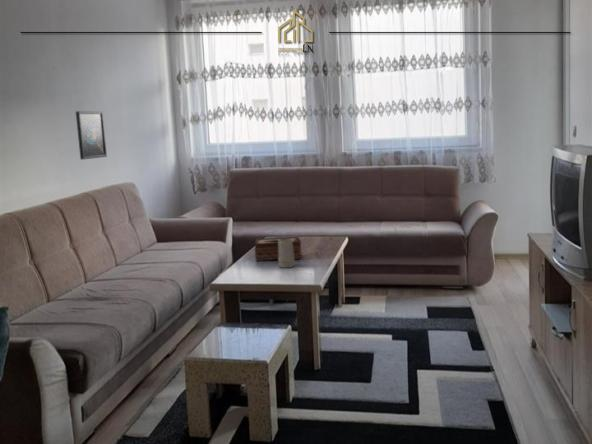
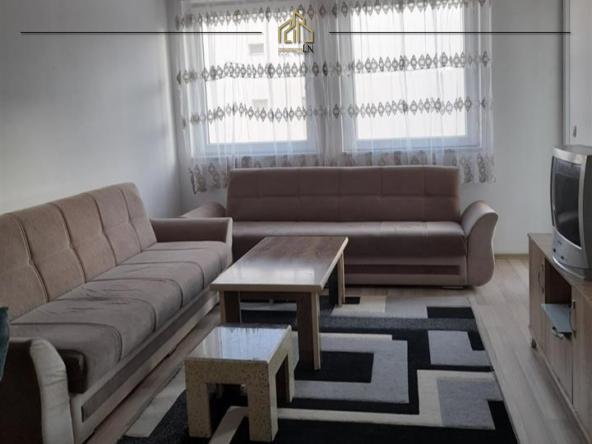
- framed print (91, 135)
- tissue box (277, 248)
- mug (289, 252)
